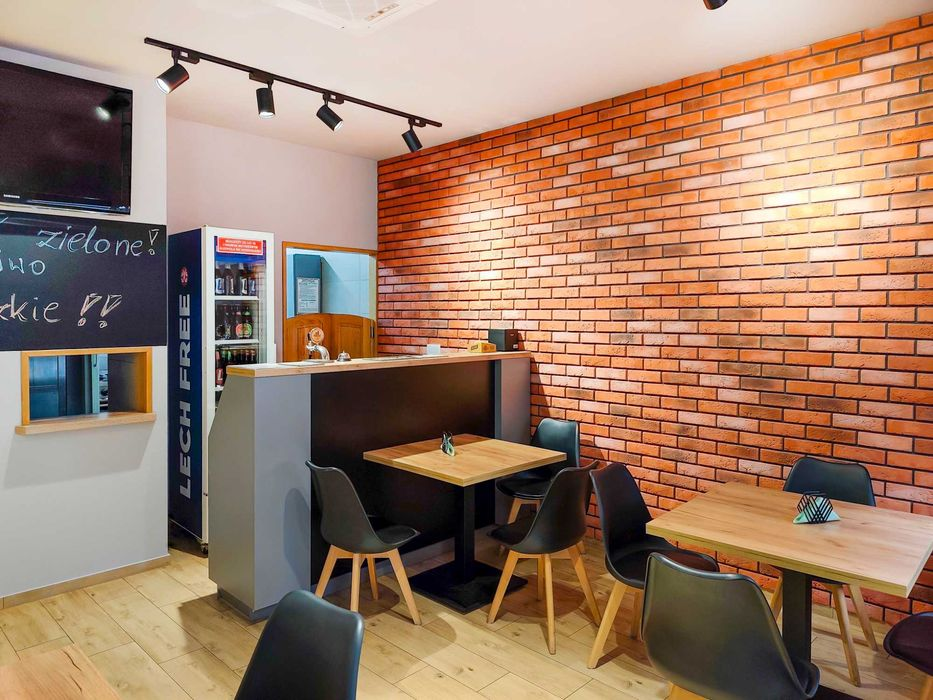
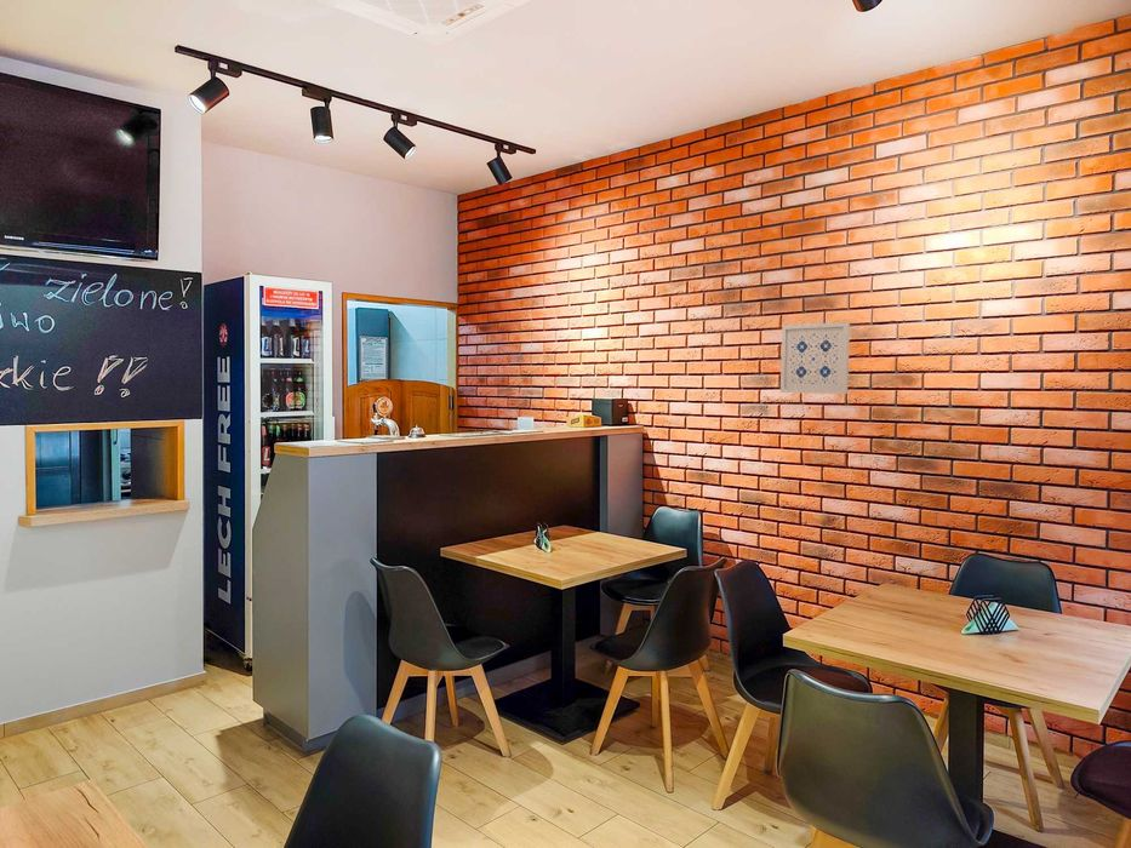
+ wall art (813, 359)
